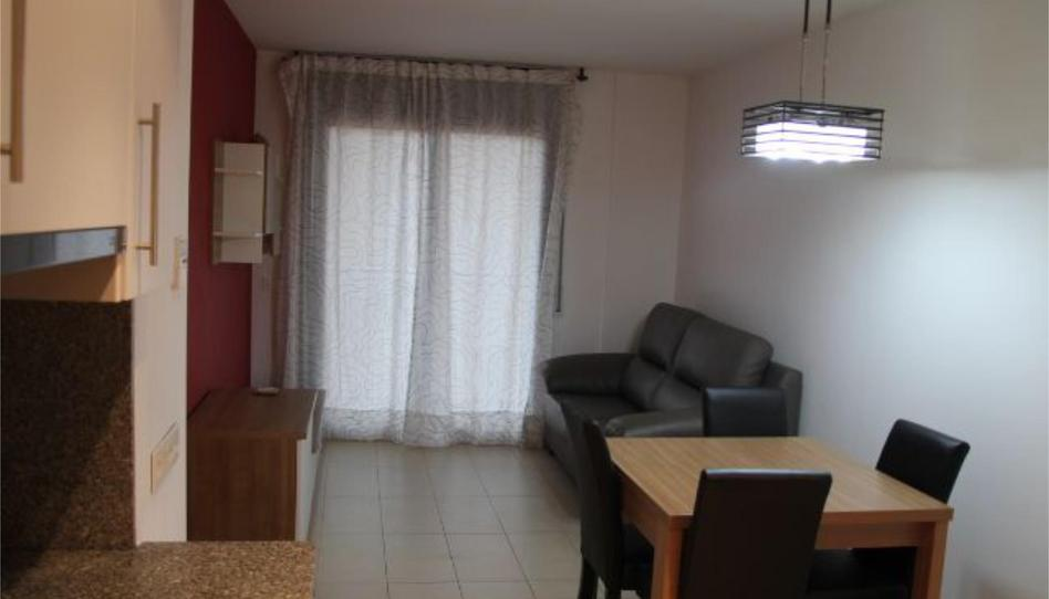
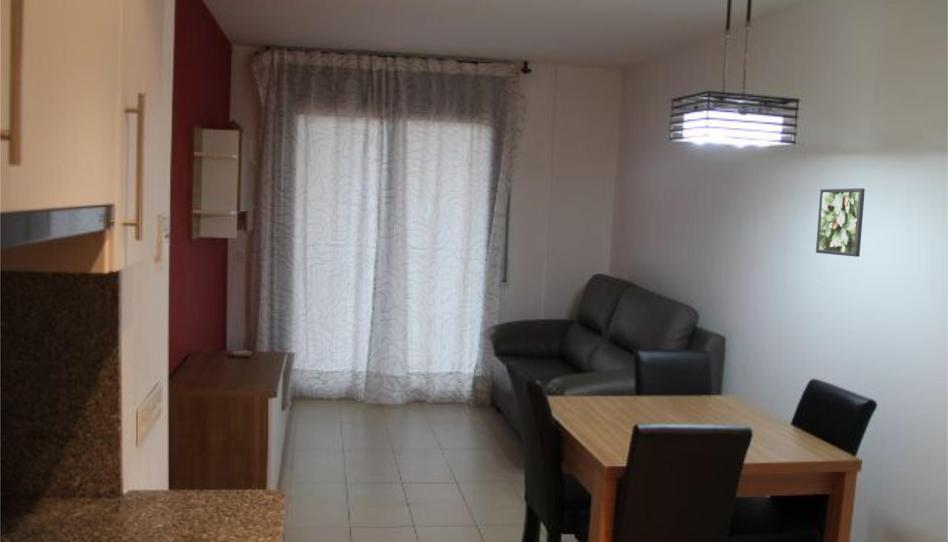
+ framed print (839, 221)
